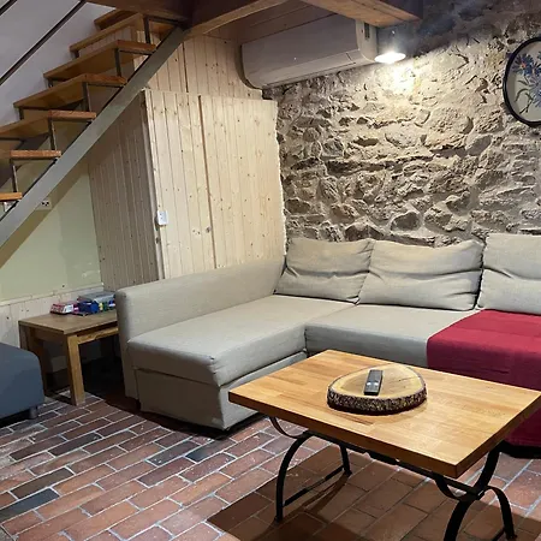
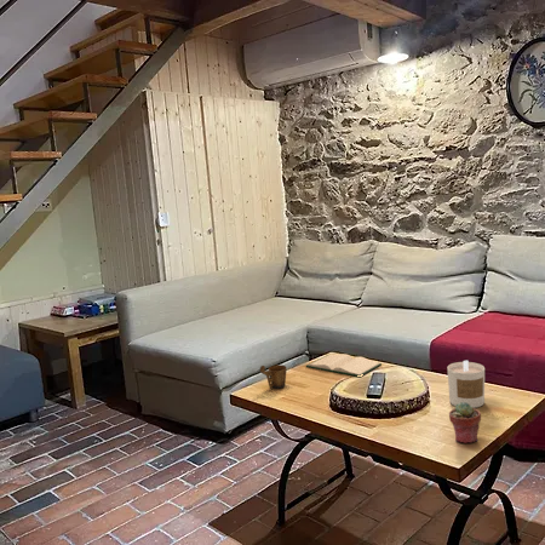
+ candle (466, 380)
+ mug (272, 374)
+ potted succulent (465, 420)
+ hardback book (343, 362)
